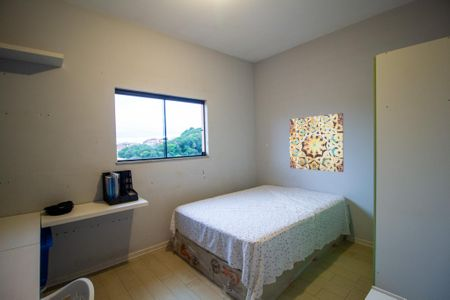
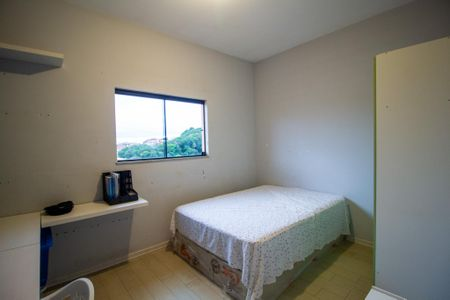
- wall art (314, 143)
